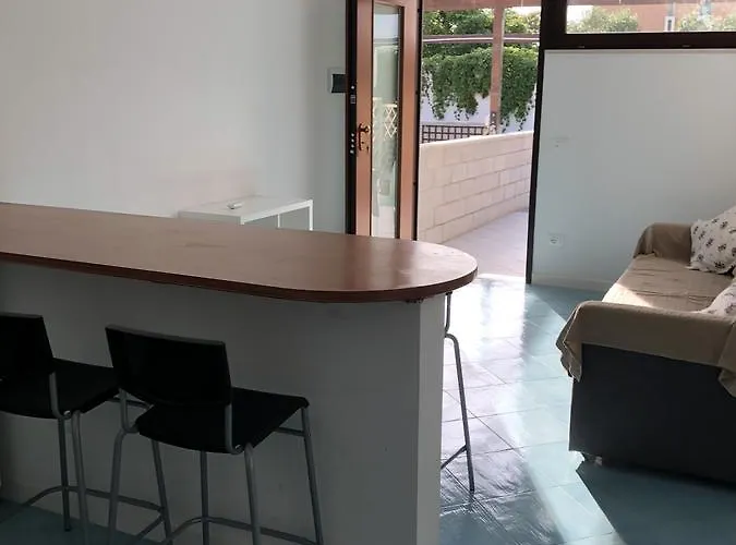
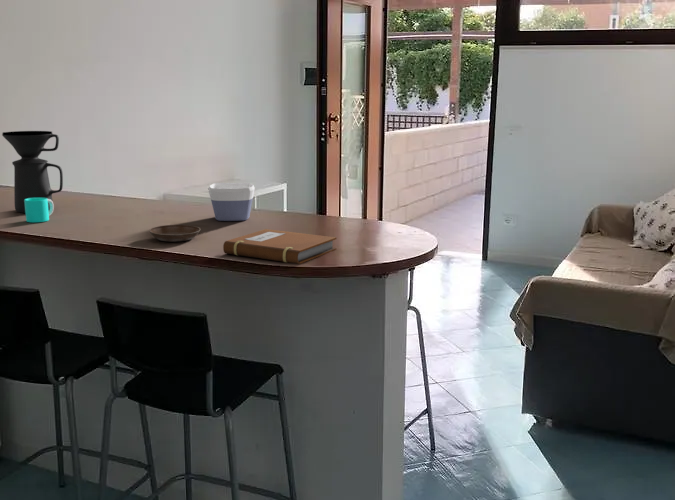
+ saucer (175, 233)
+ coffee maker (31, 171)
+ notebook (278, 245)
+ cup (40, 209)
+ bowl (232, 201)
